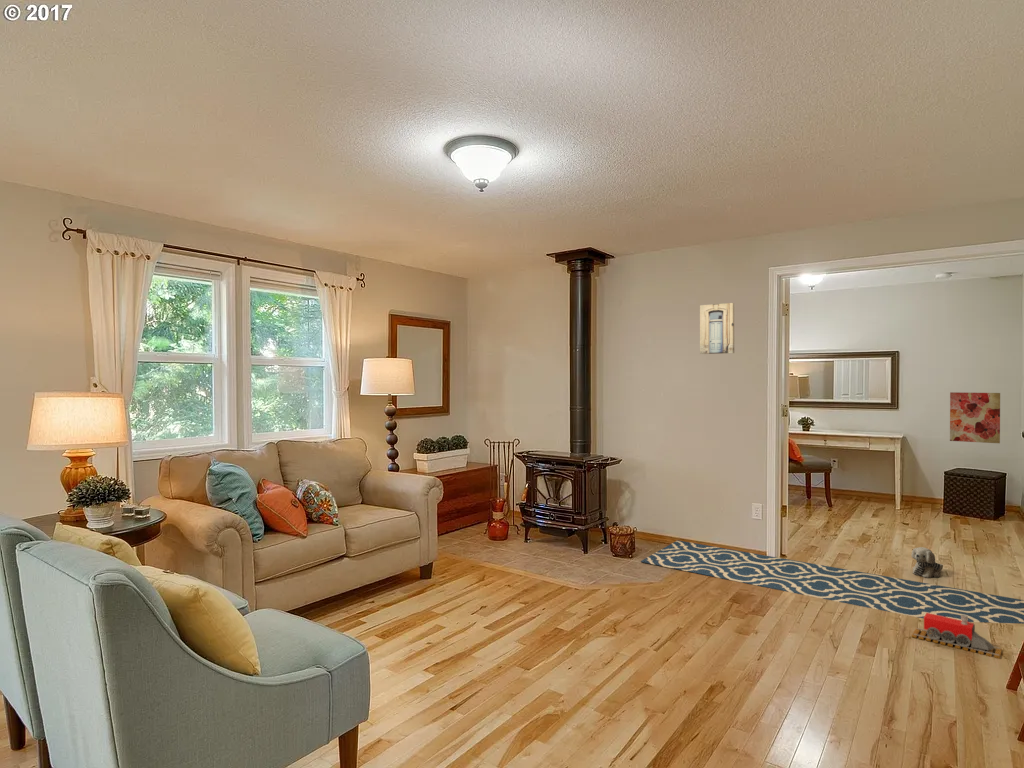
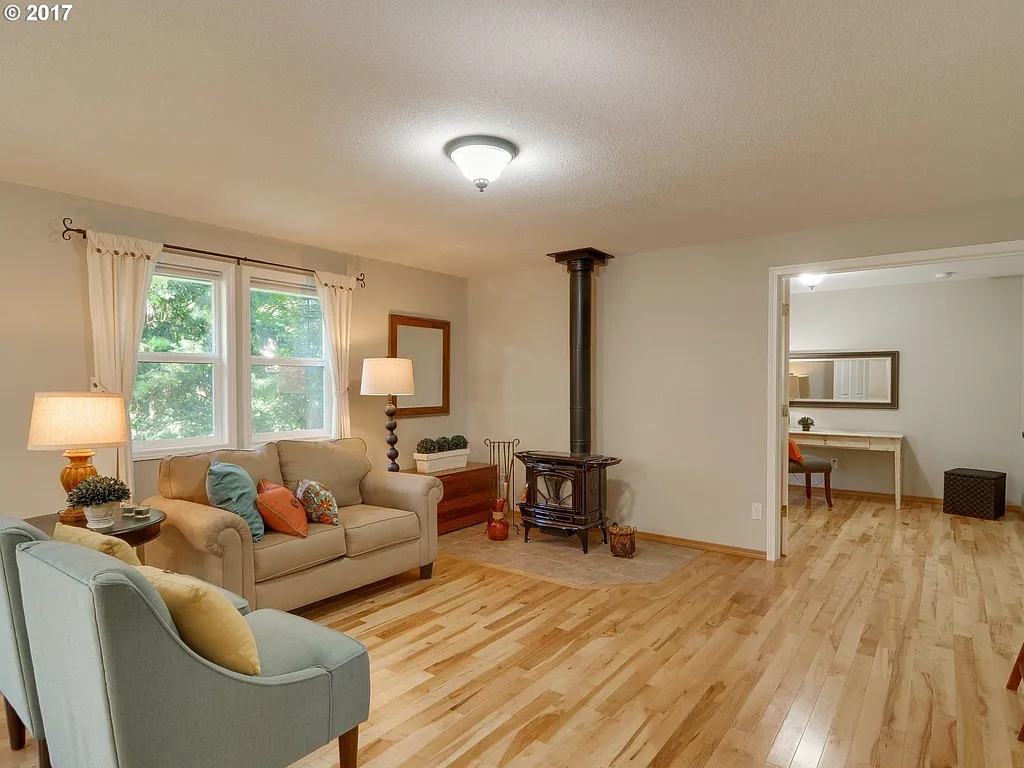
- plush toy (931, 560)
- wall art (716, 328)
- wall art (974, 417)
- toy train (955, 628)
- rug (824, 581)
